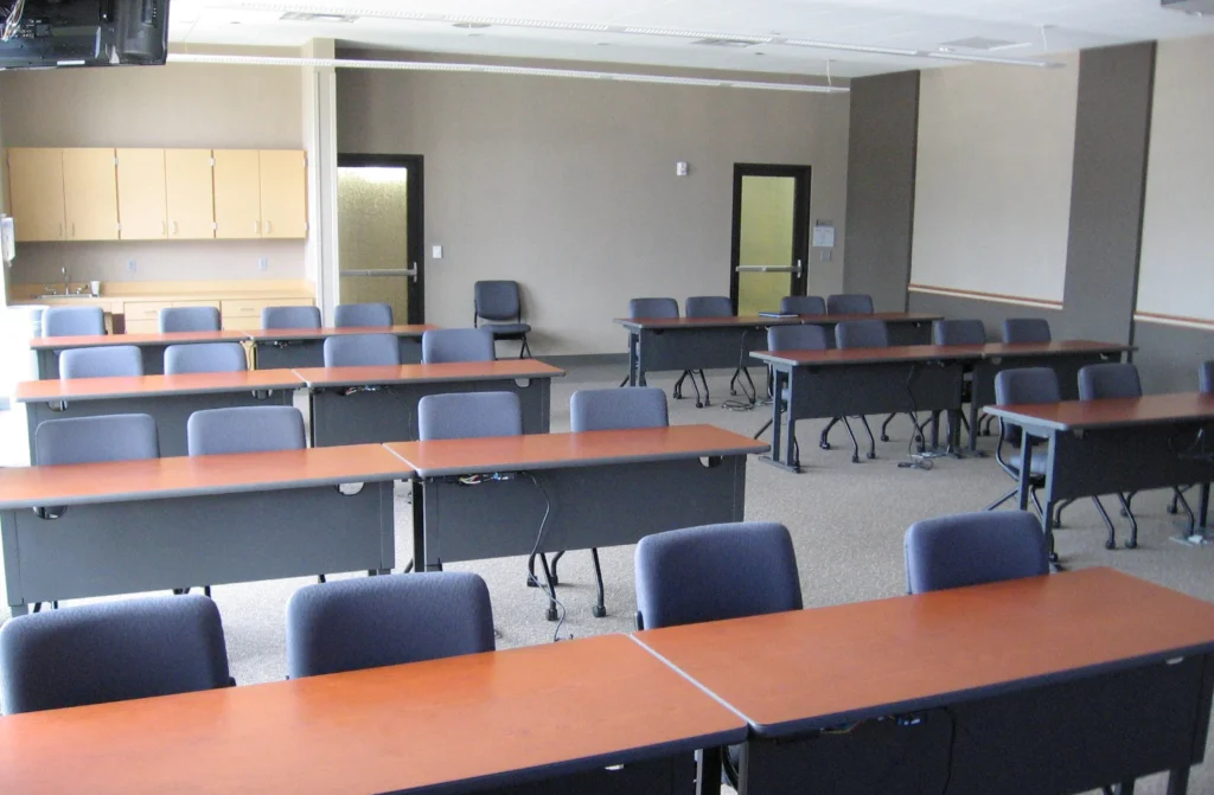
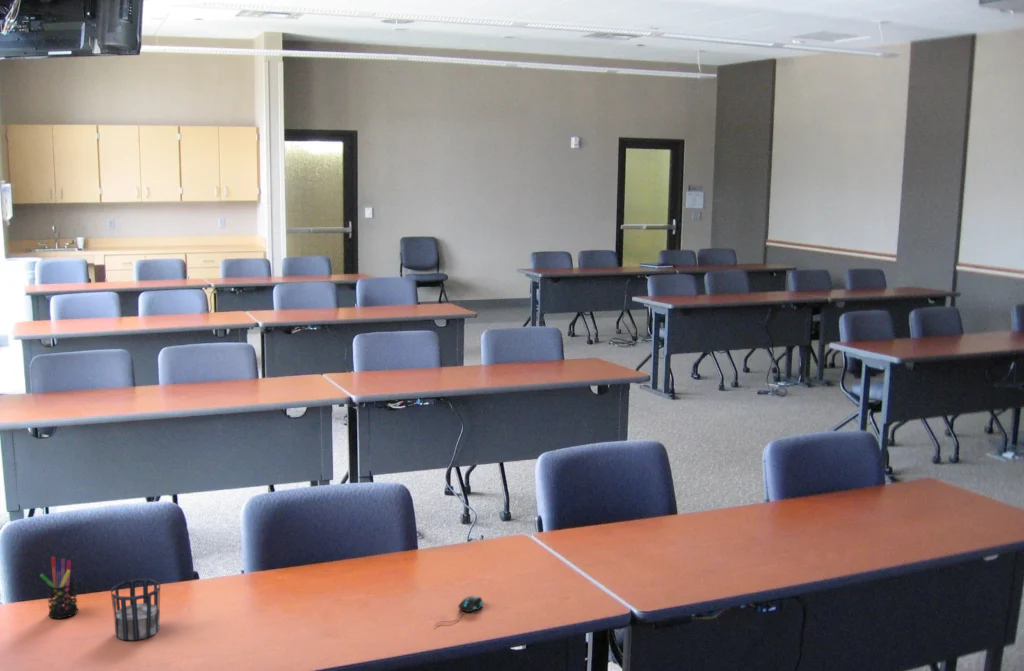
+ mouse (459, 607)
+ pen holder (58, 587)
+ cup (136, 609)
